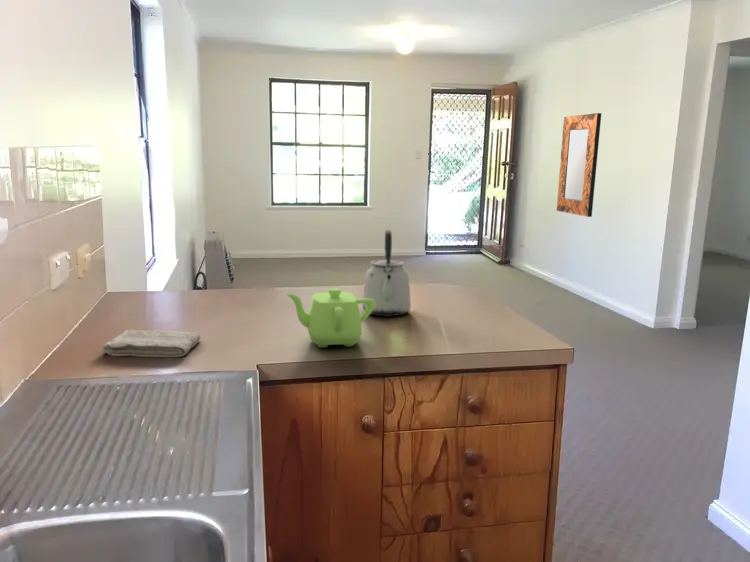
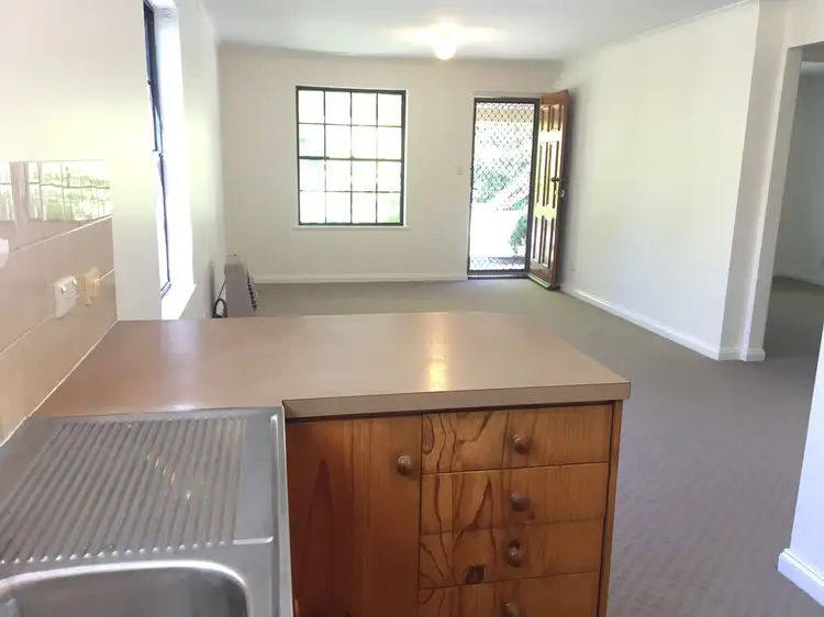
- home mirror (577, 165)
- kettle (387, 274)
- washcloth (153, 342)
- teapot (331, 317)
